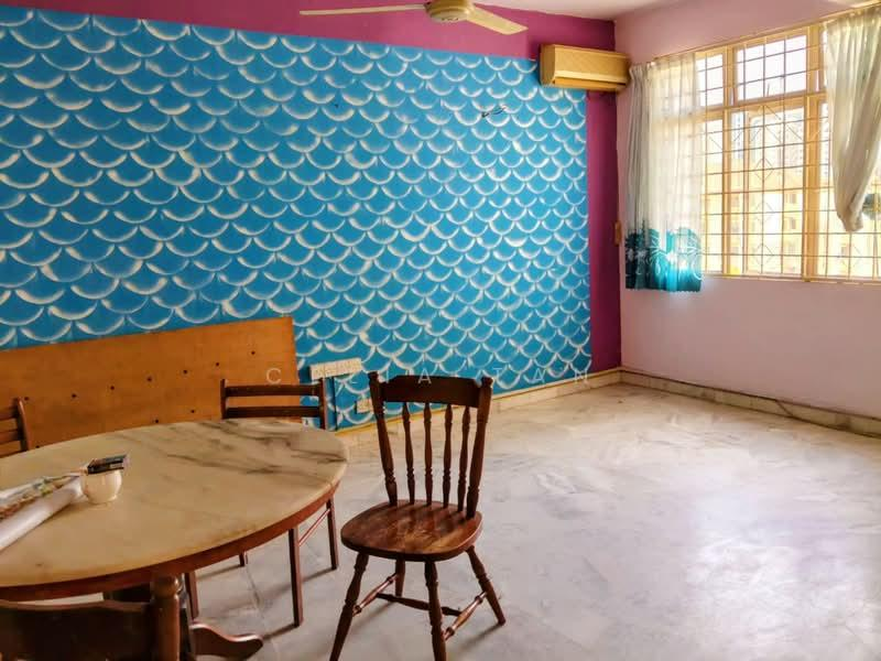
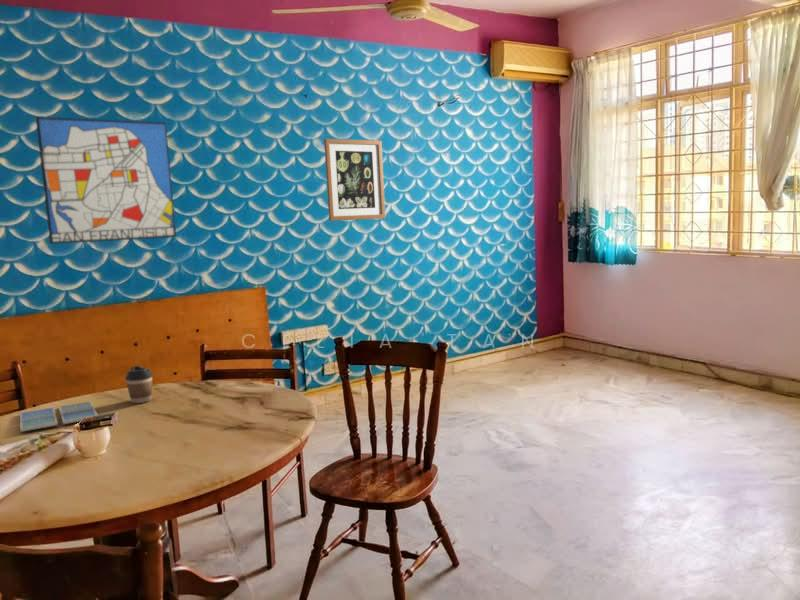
+ wall art (110, 180)
+ wall art (355, 179)
+ drink coaster (60, 414)
+ coffee cup (139, 383)
